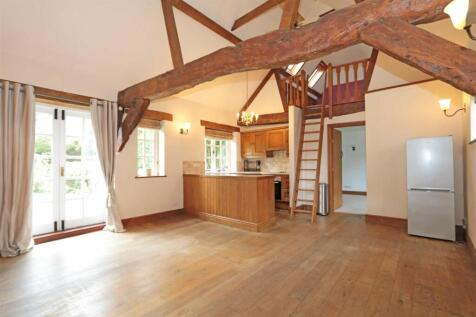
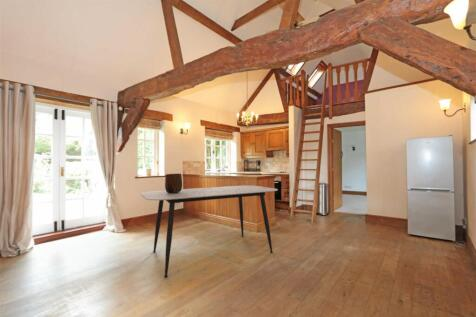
+ dining table (212, 199)
+ ceramic pot (173, 183)
